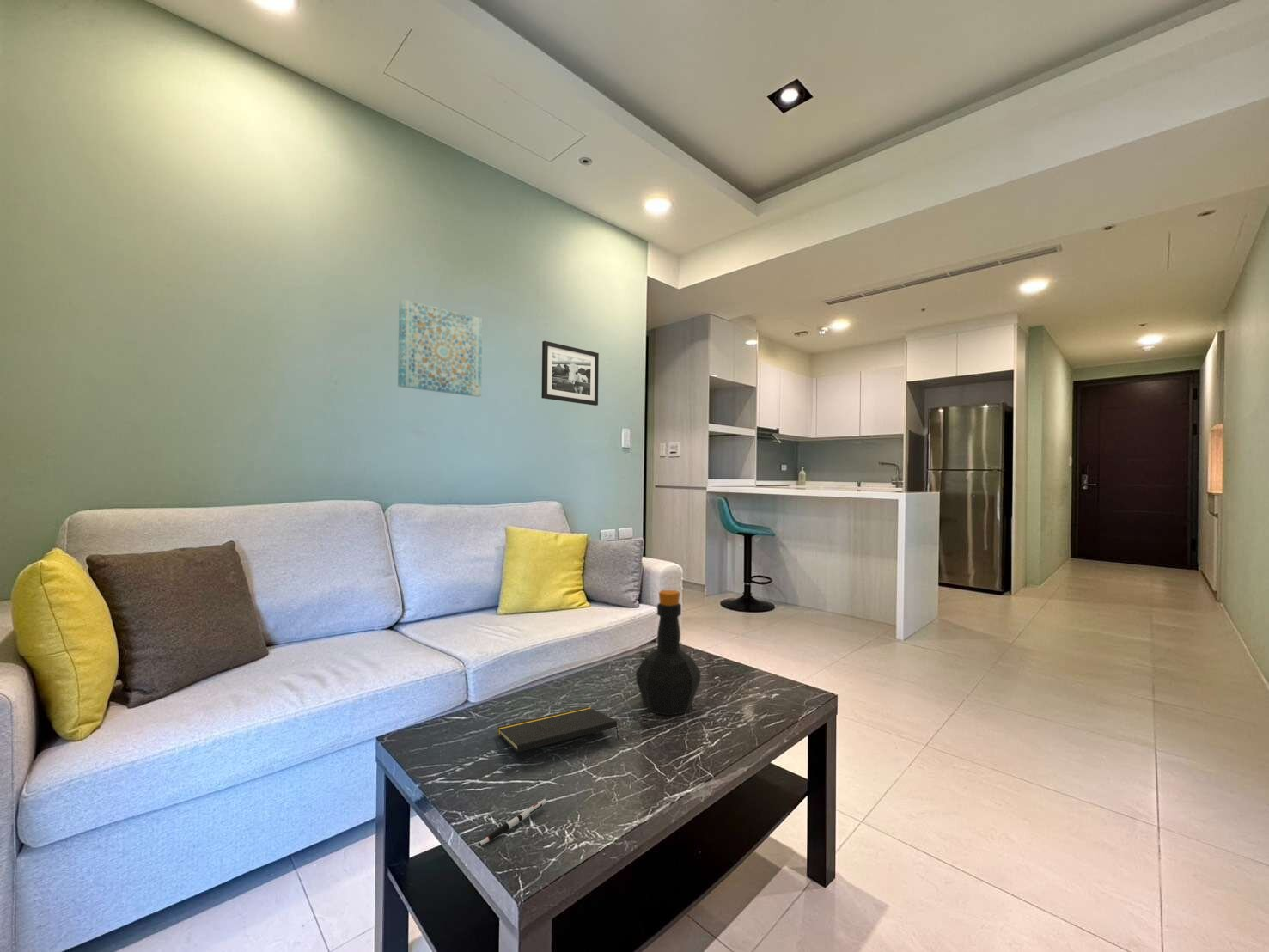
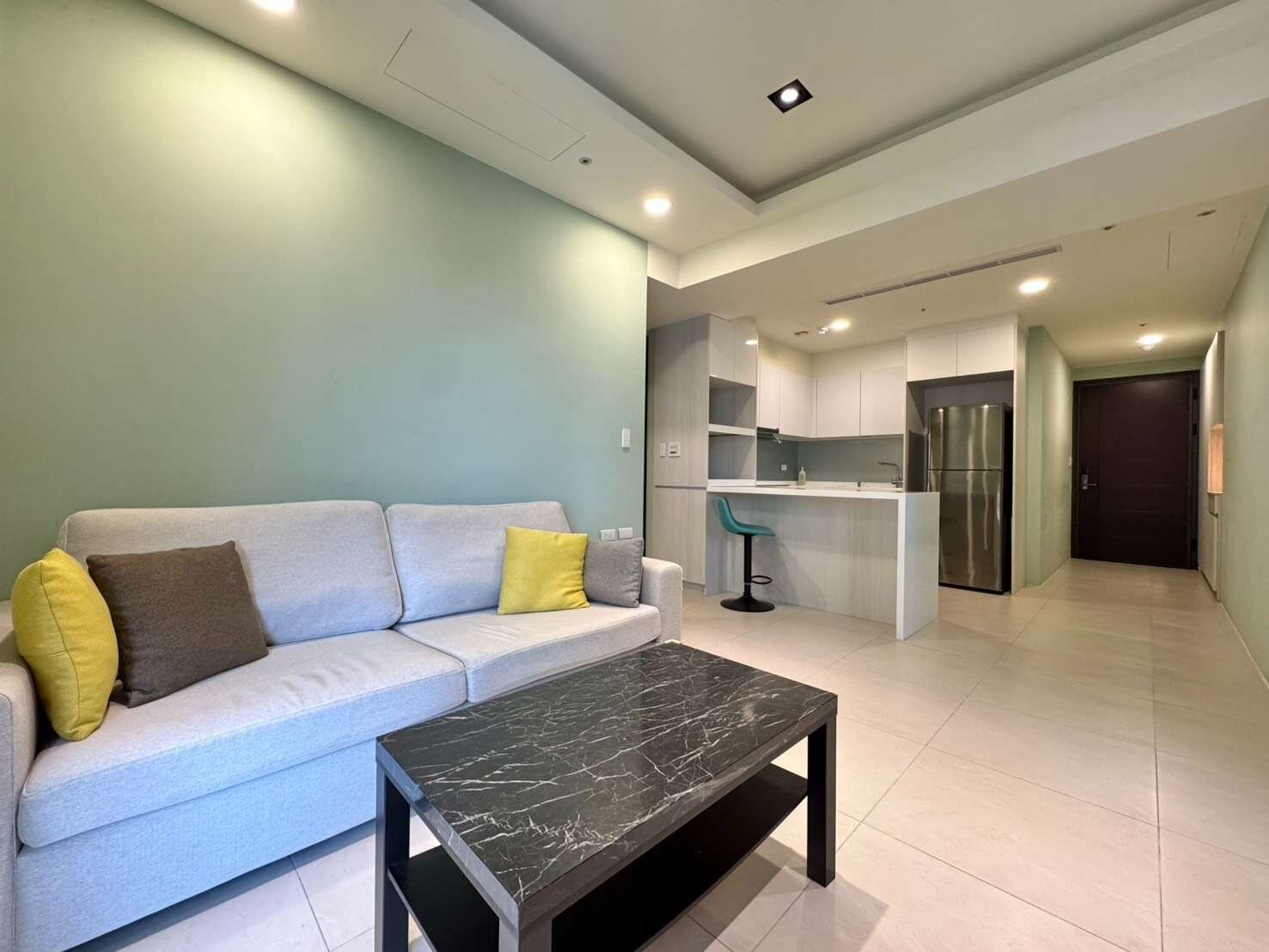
- picture frame (570, 375)
- notepad (556, 727)
- bottle (668, 648)
- pen (514, 821)
- wall art (442, 351)
